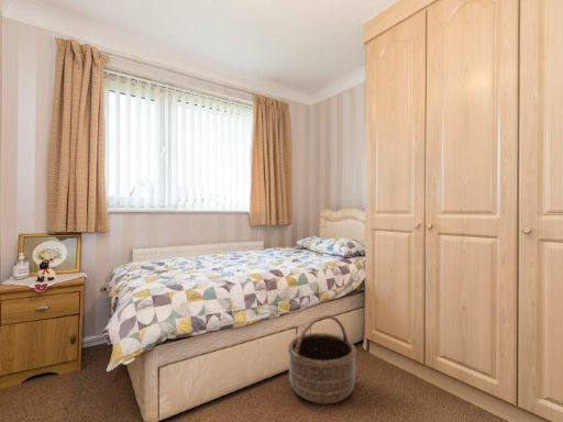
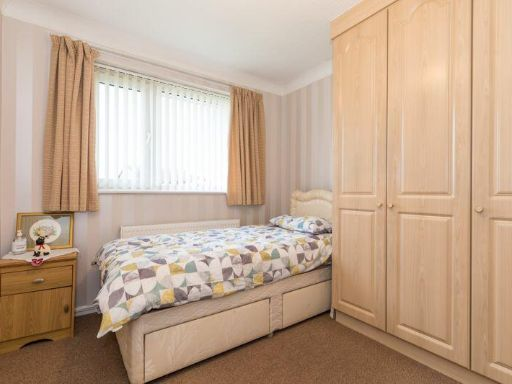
- basket (321, 352)
